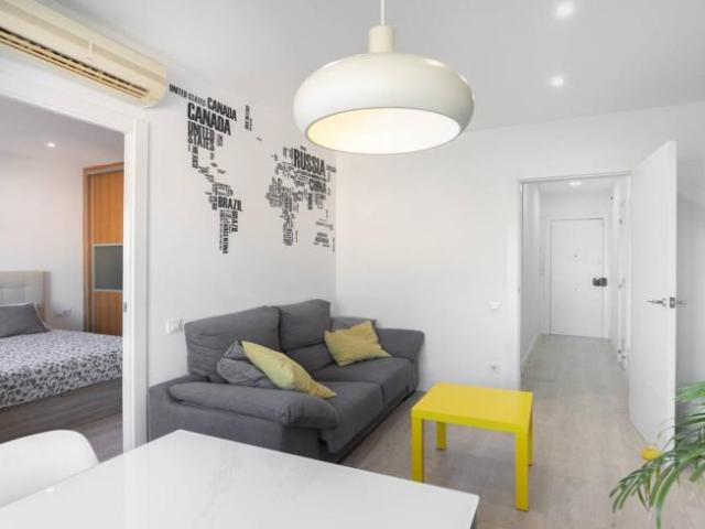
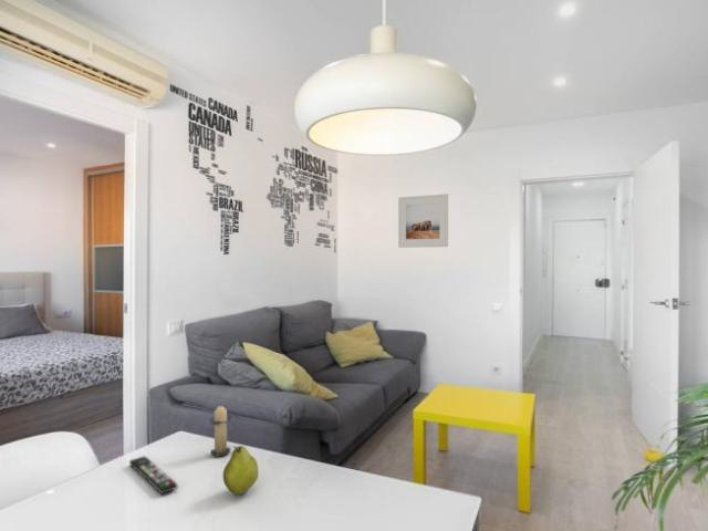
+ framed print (423, 221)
+ candle (220, 428)
+ remote control (152, 473)
+ fruit (240, 468)
